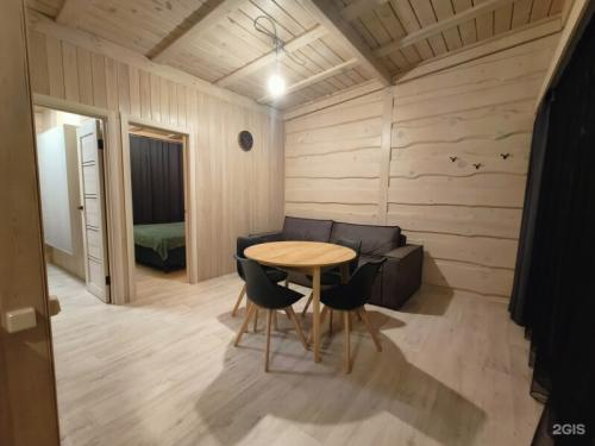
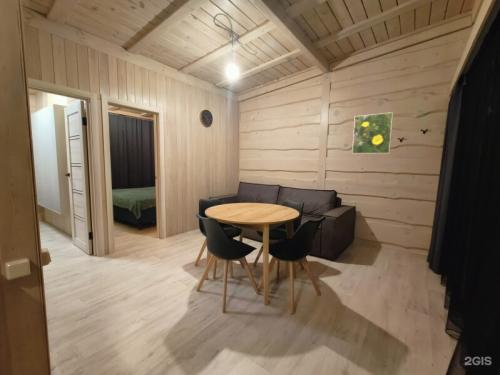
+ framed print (371, 134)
